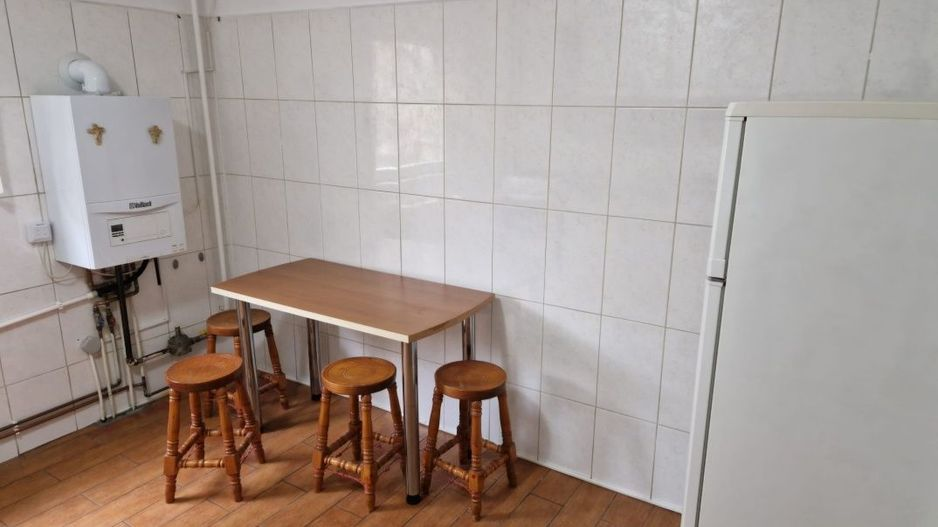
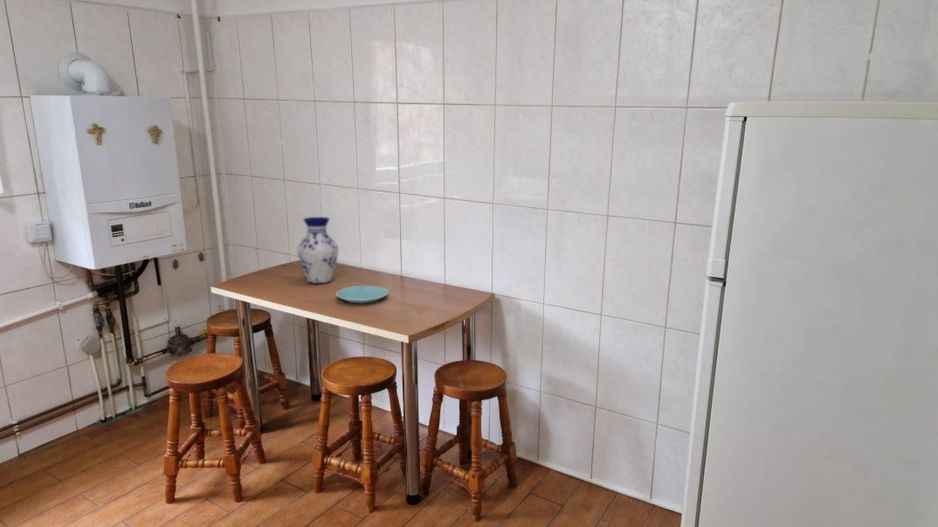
+ vase (318, 250)
+ plate (362, 295)
